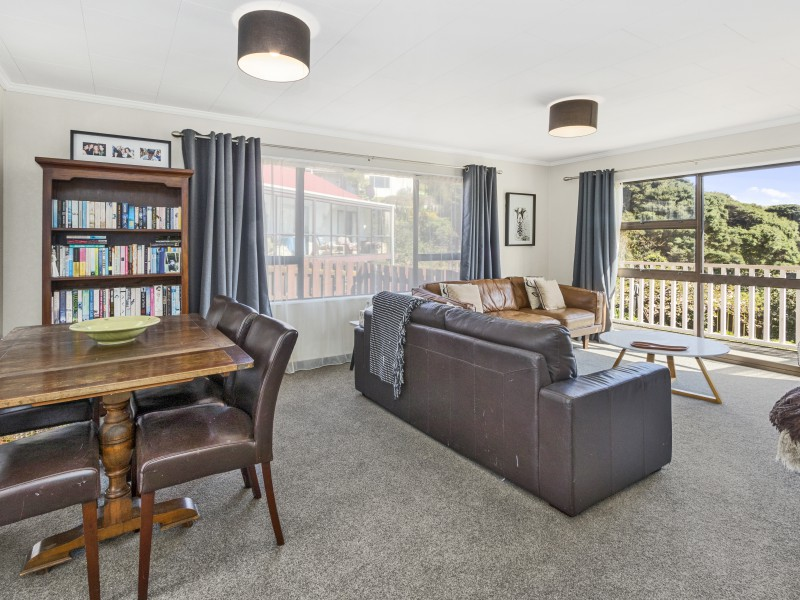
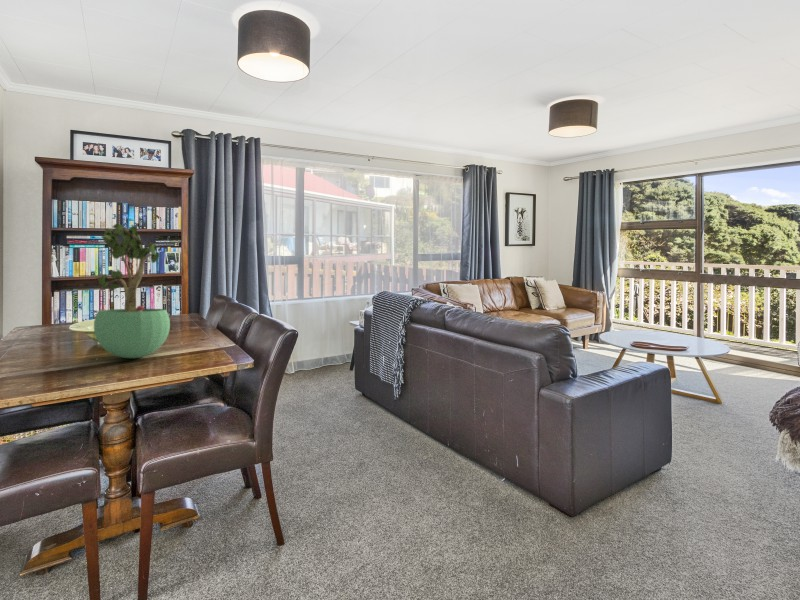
+ potted plant (134, 292)
